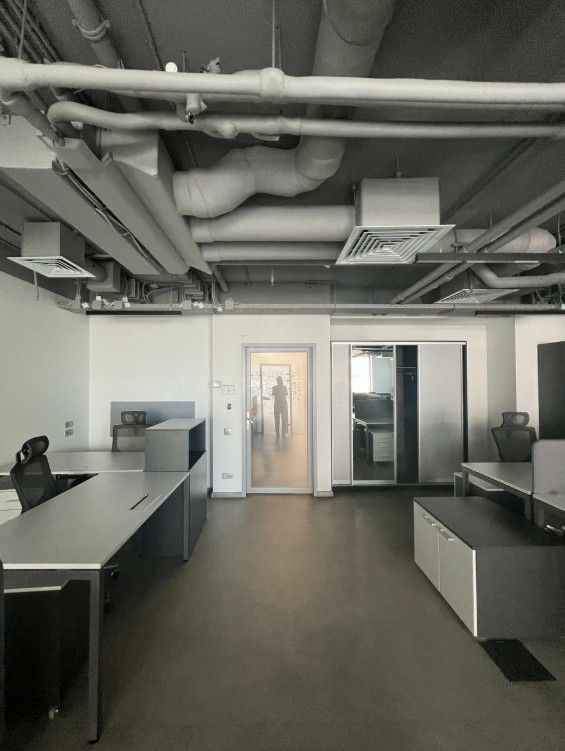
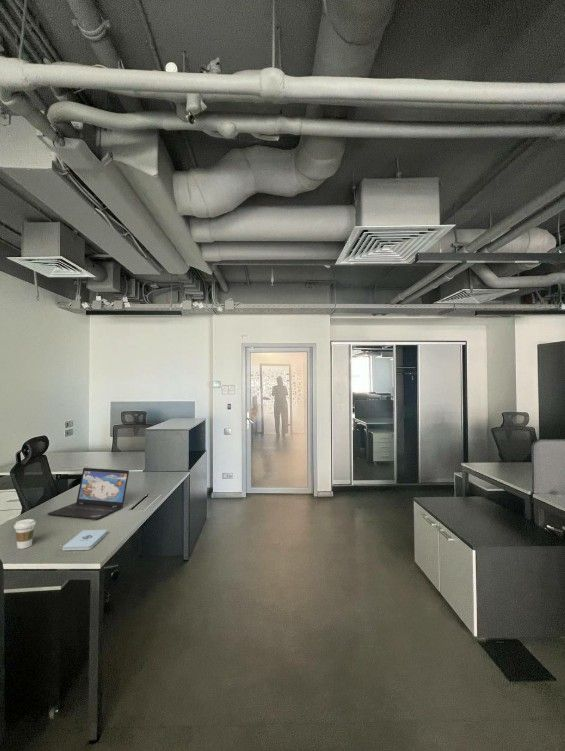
+ laptop (89, 492)
+ notepad (86, 539)
+ coffee cup (24, 533)
